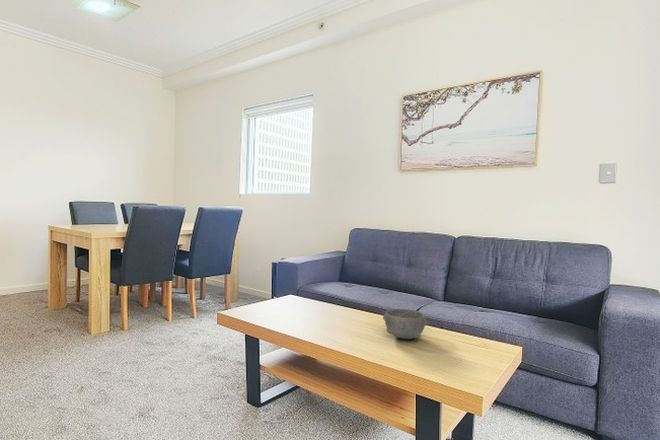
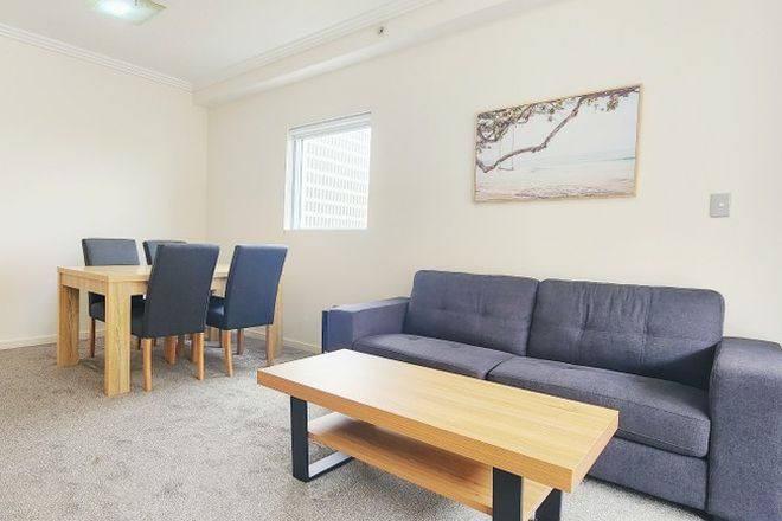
- bowl (405, 325)
